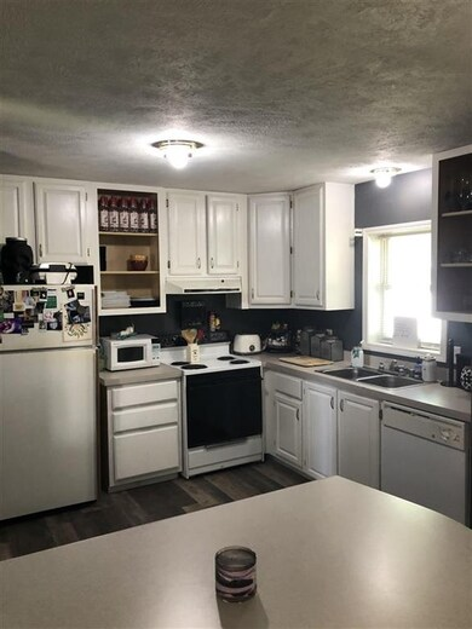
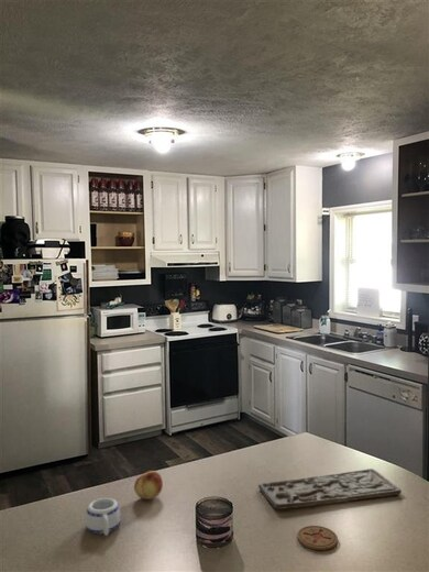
+ fruit (148, 484)
+ mug (103, 517)
+ coaster (317, 537)
+ cutting board (328, 487)
